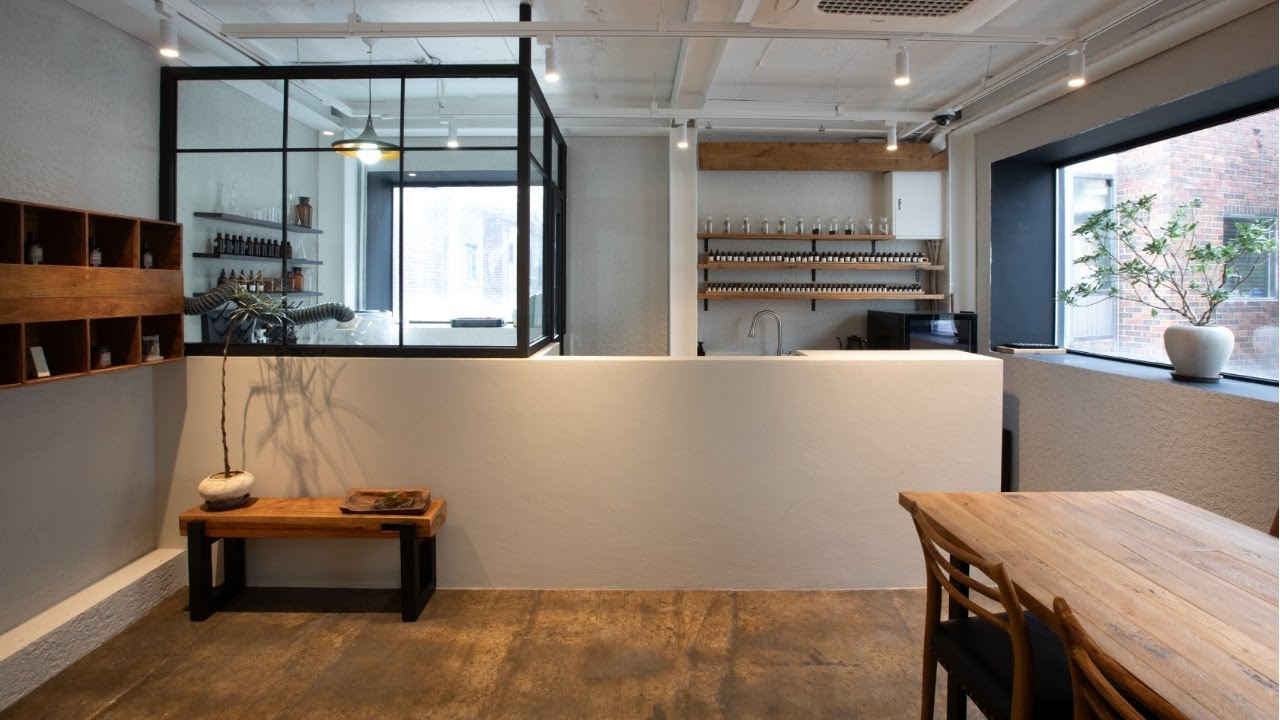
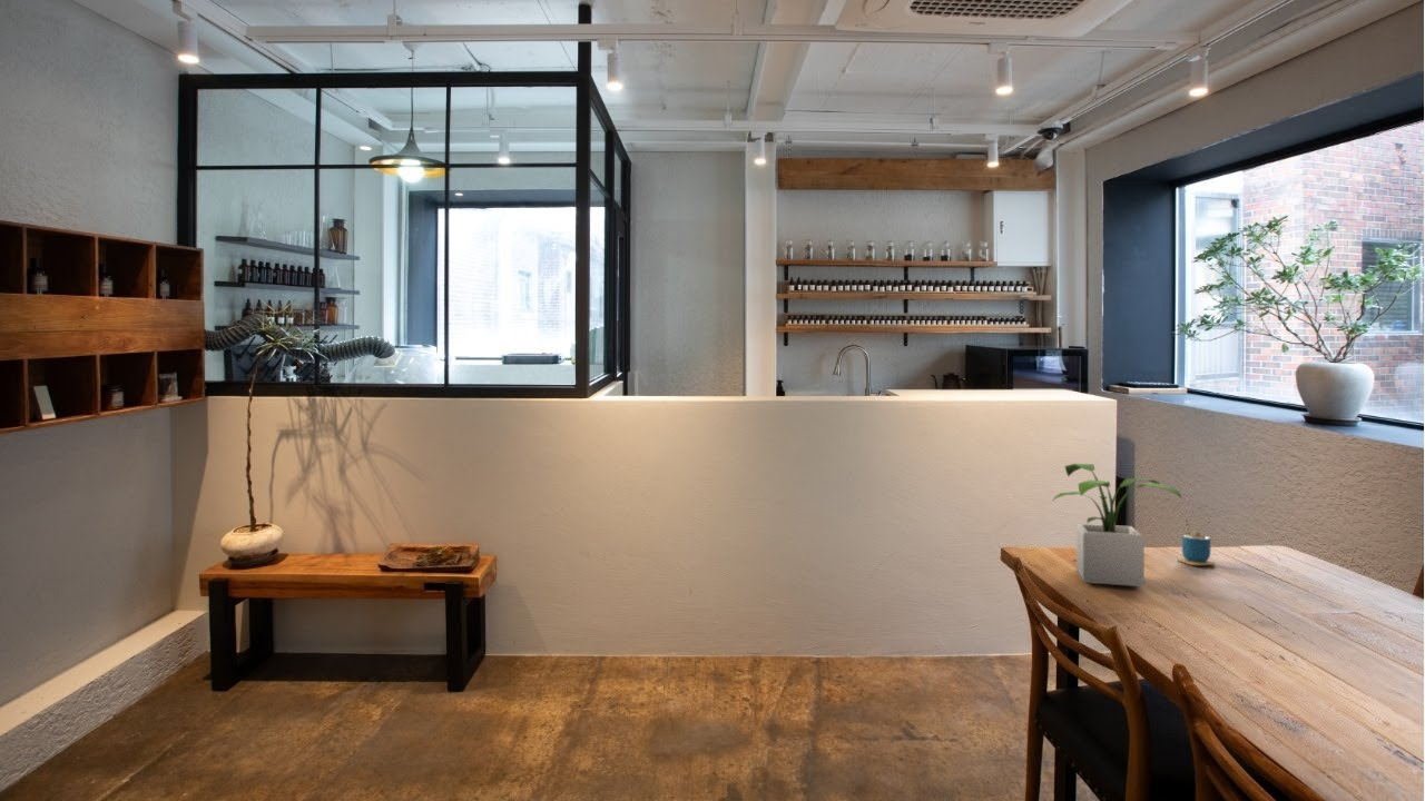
+ potted plant (1109, 522)
+ cup (1196, 541)
